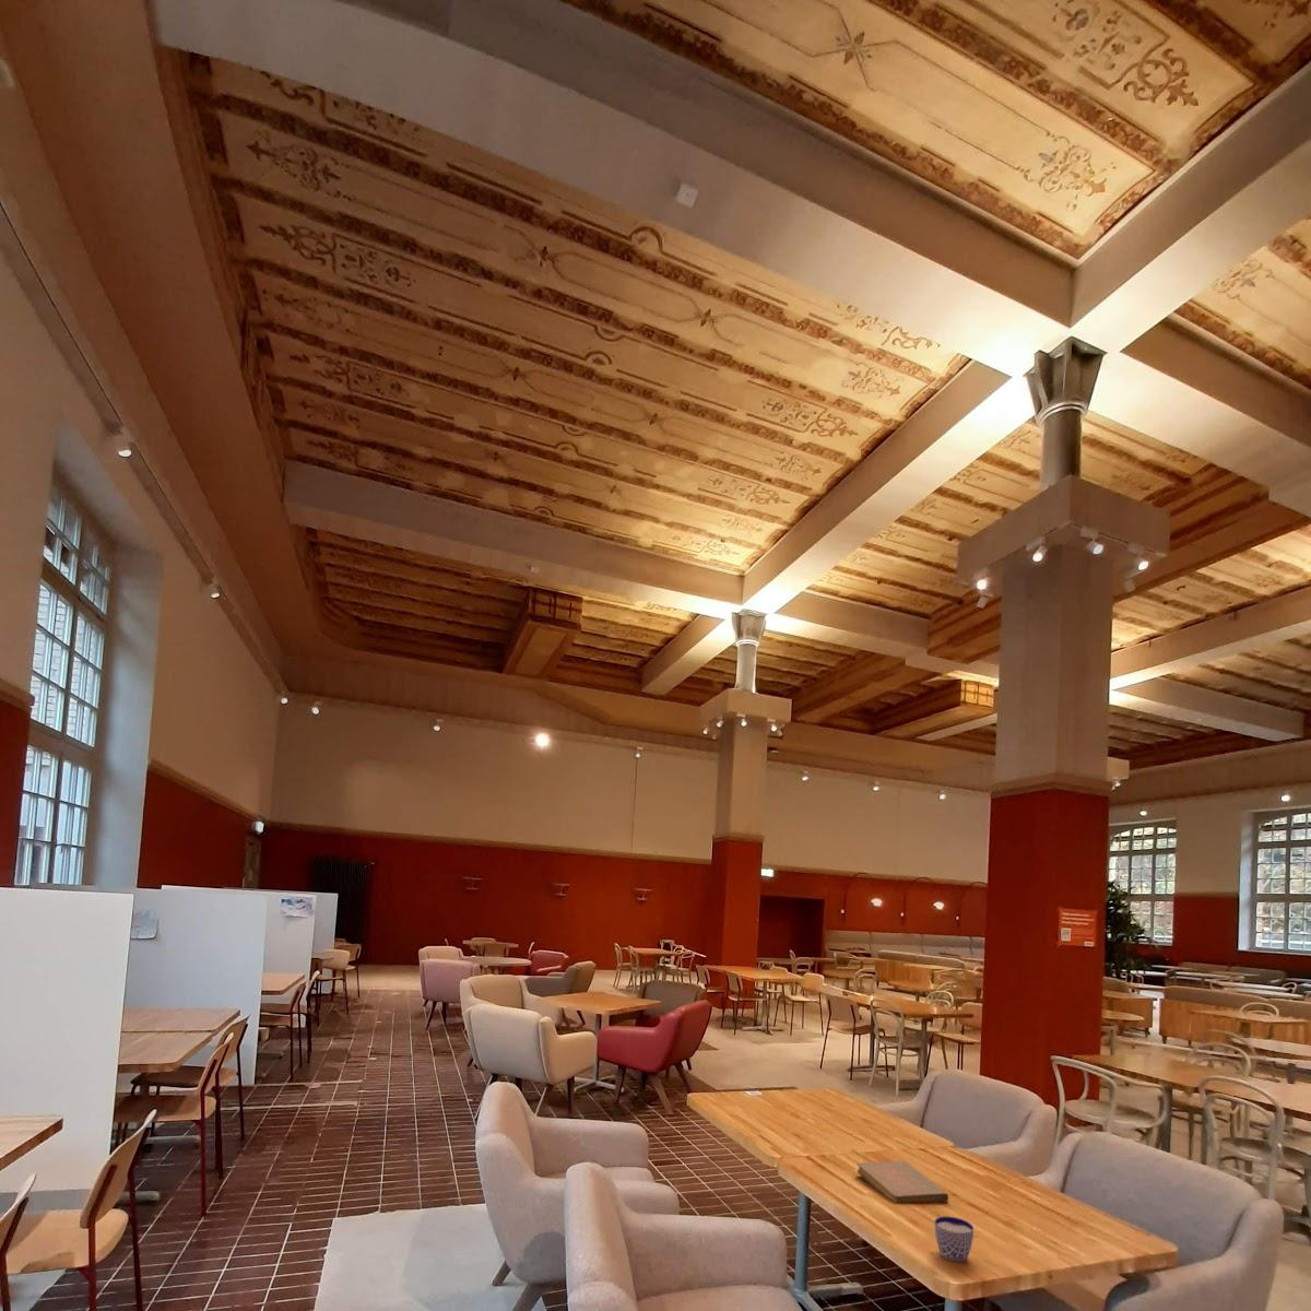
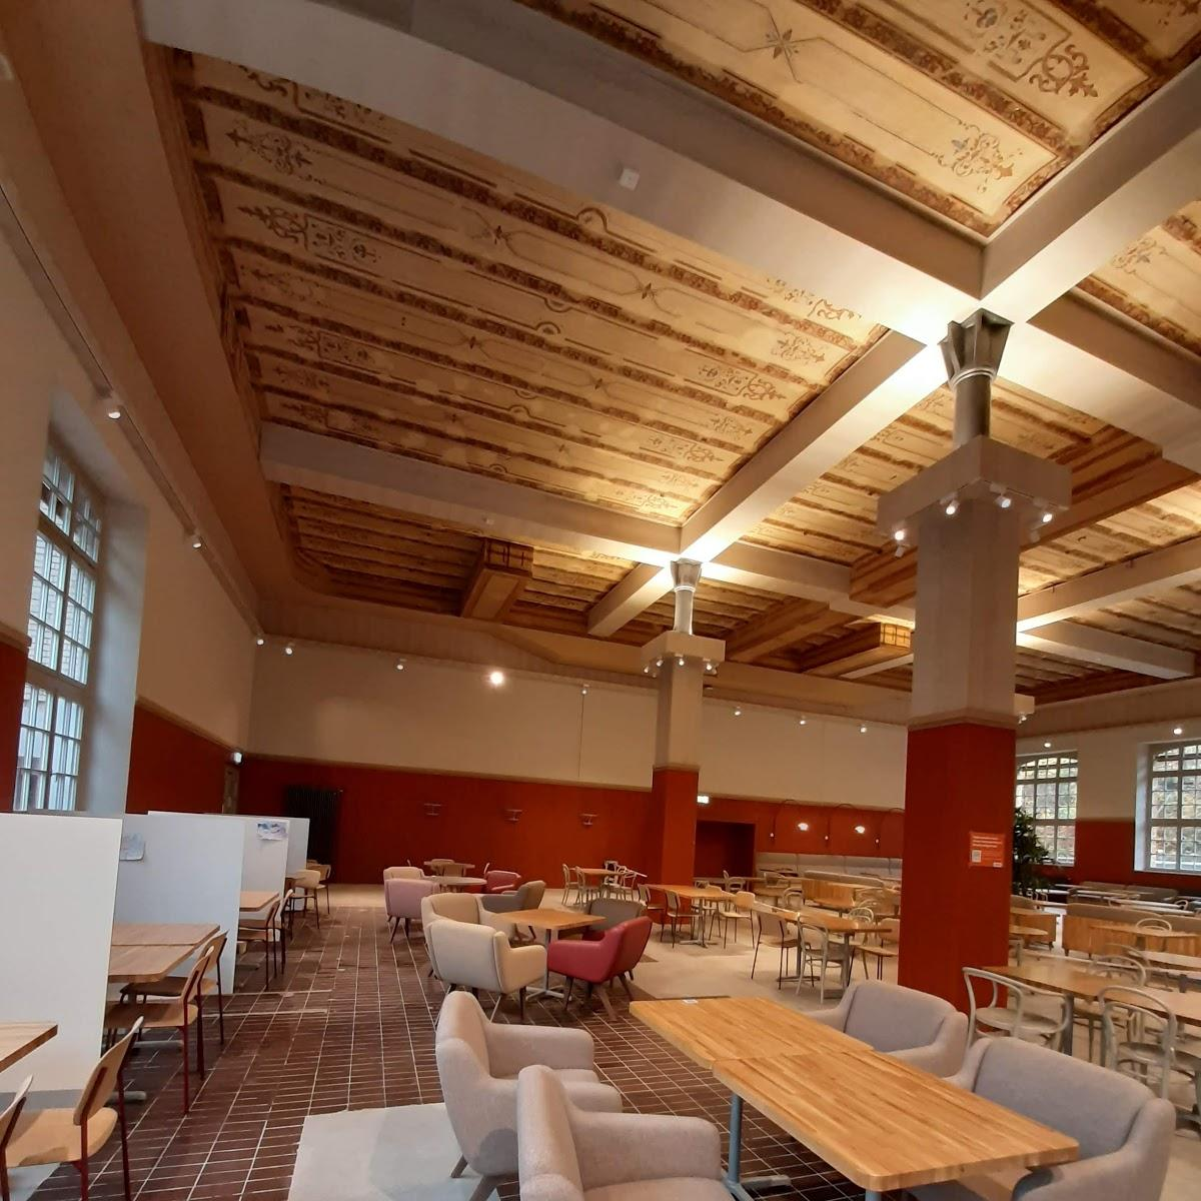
- notebook (900, 1183)
- cup (950, 1238)
